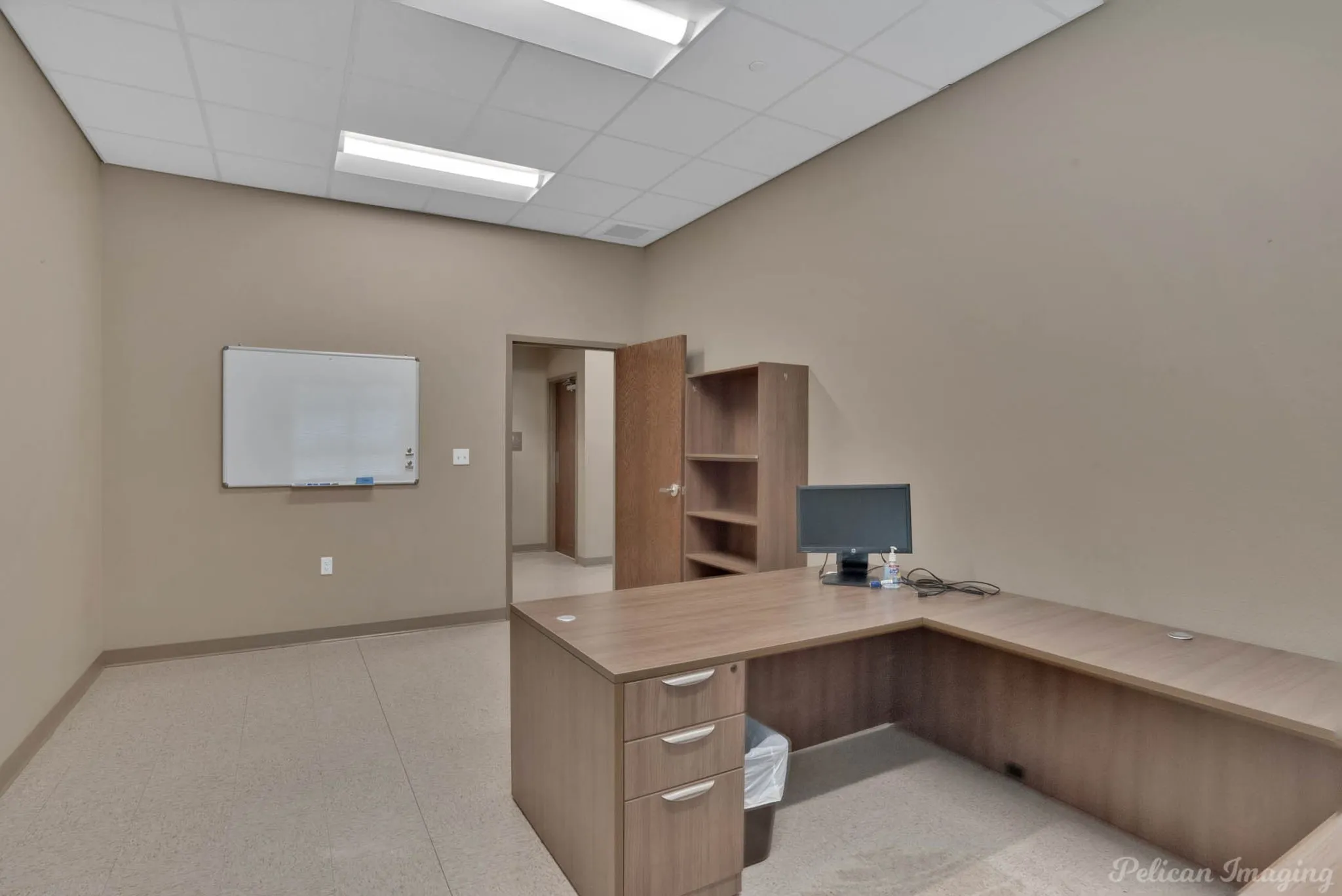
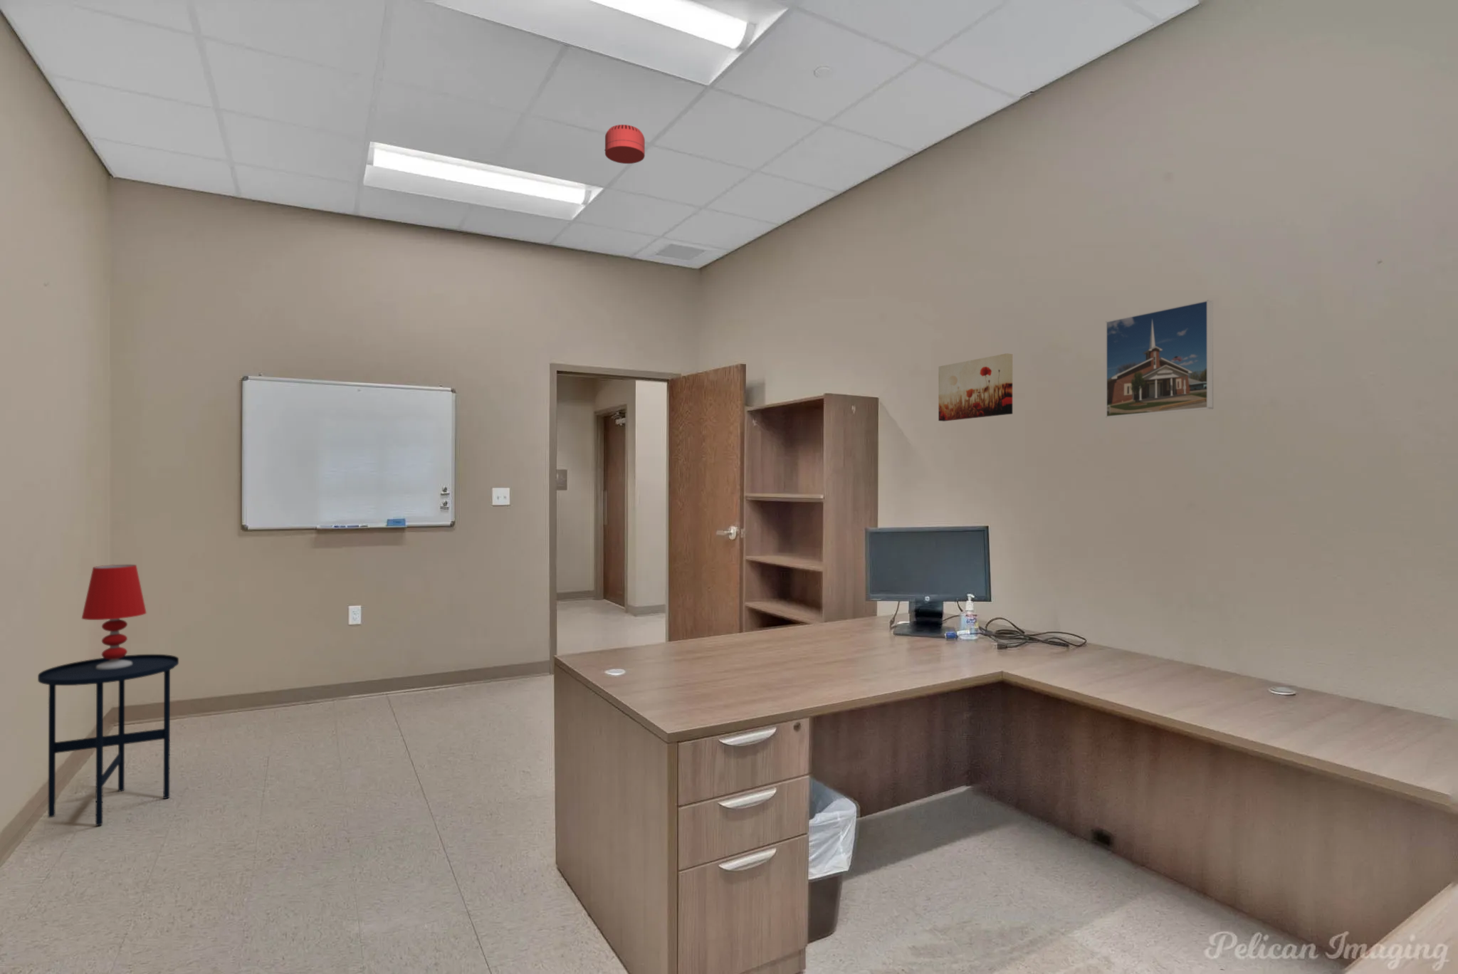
+ side table (111, 736)
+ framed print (1156, 362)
+ wall art (973, 389)
+ smoke detector (625, 143)
+ table lamp (114, 615)
